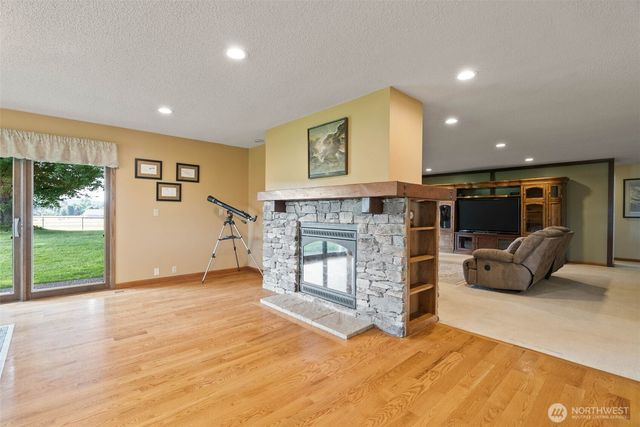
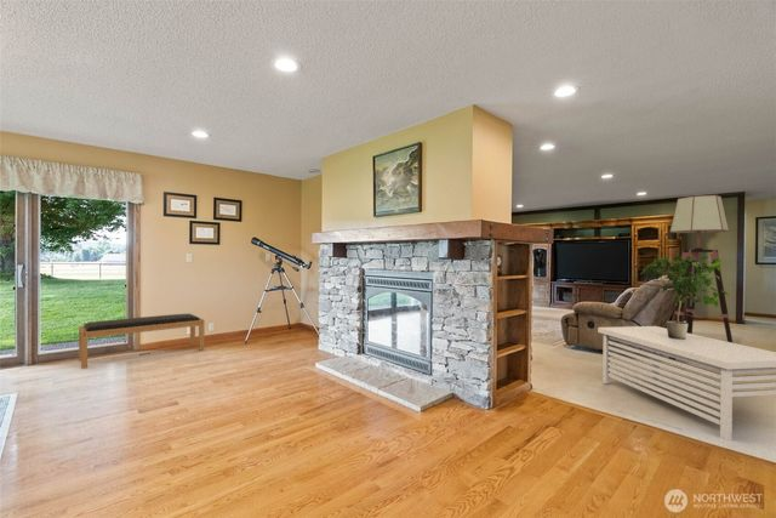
+ potted plant (677, 296)
+ floor lamp (695, 278)
+ bench (143, 331)
+ coffee table (683, 371)
